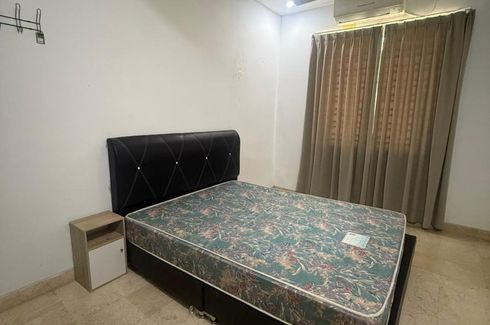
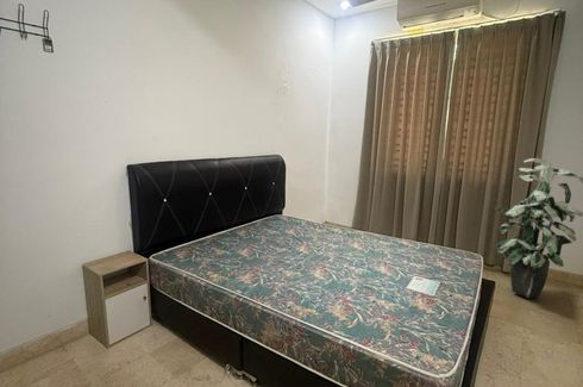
+ indoor plant (532, 227)
